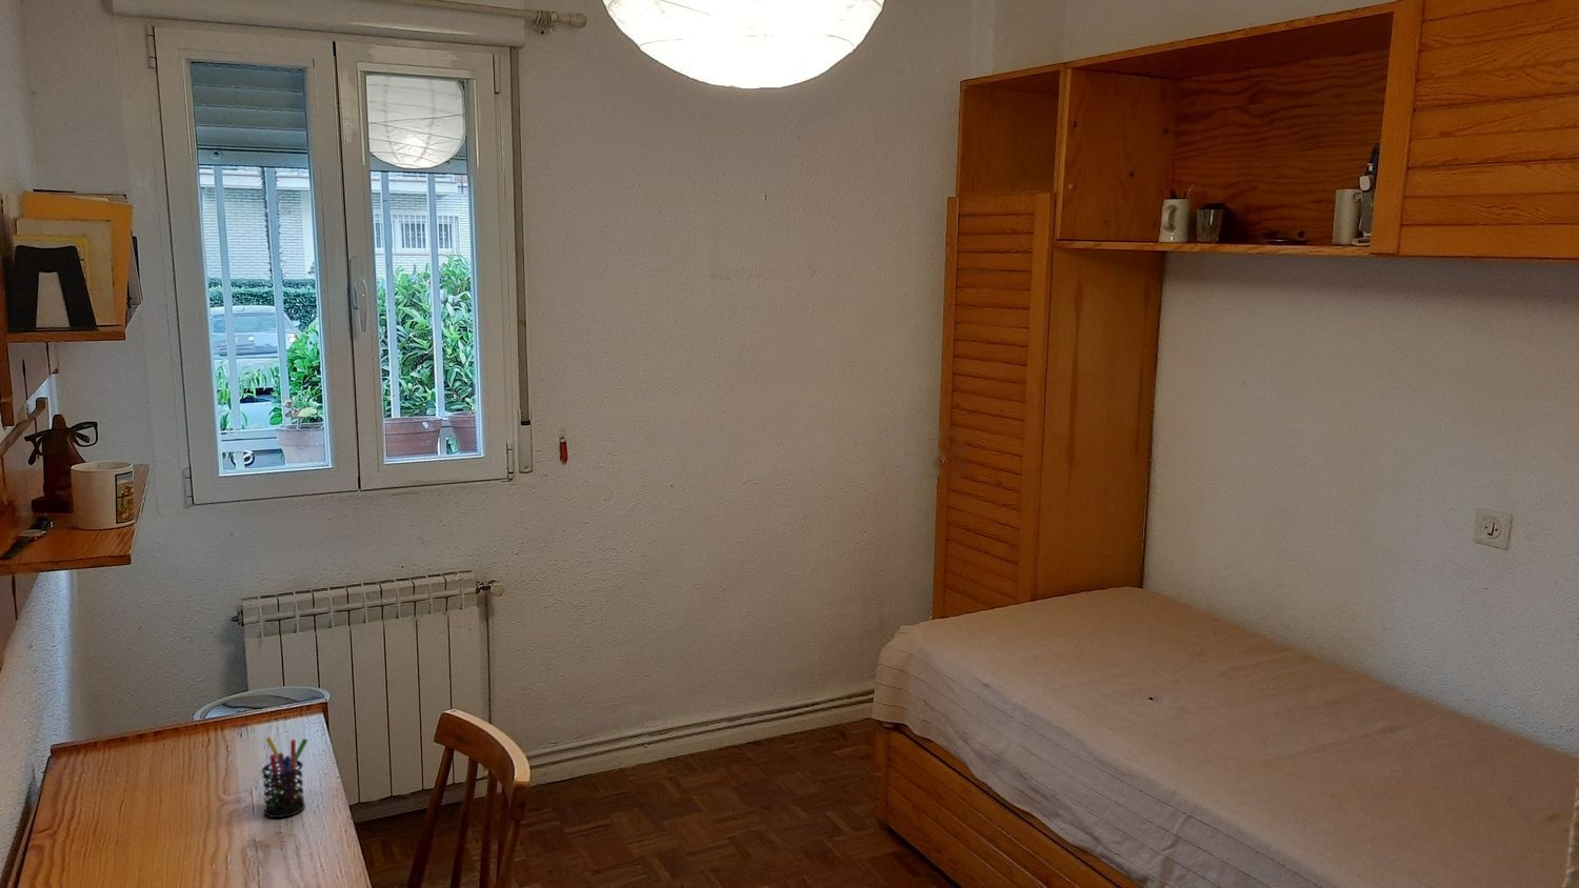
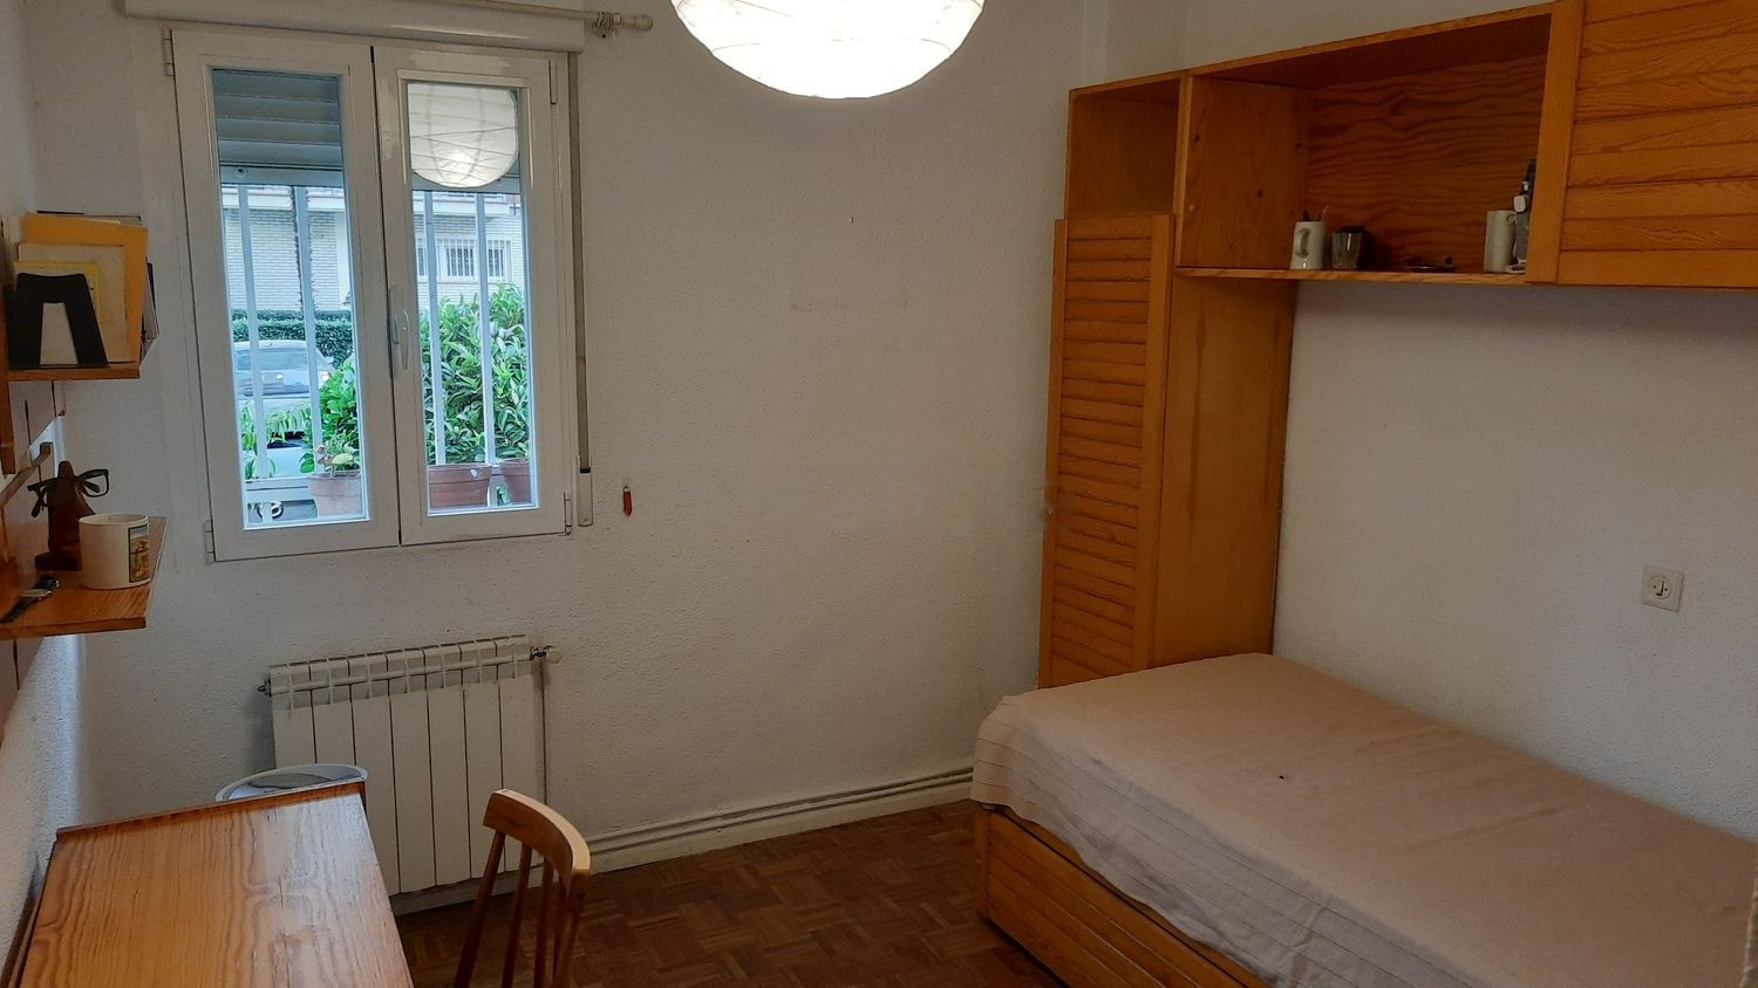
- pen holder (287, 771)
